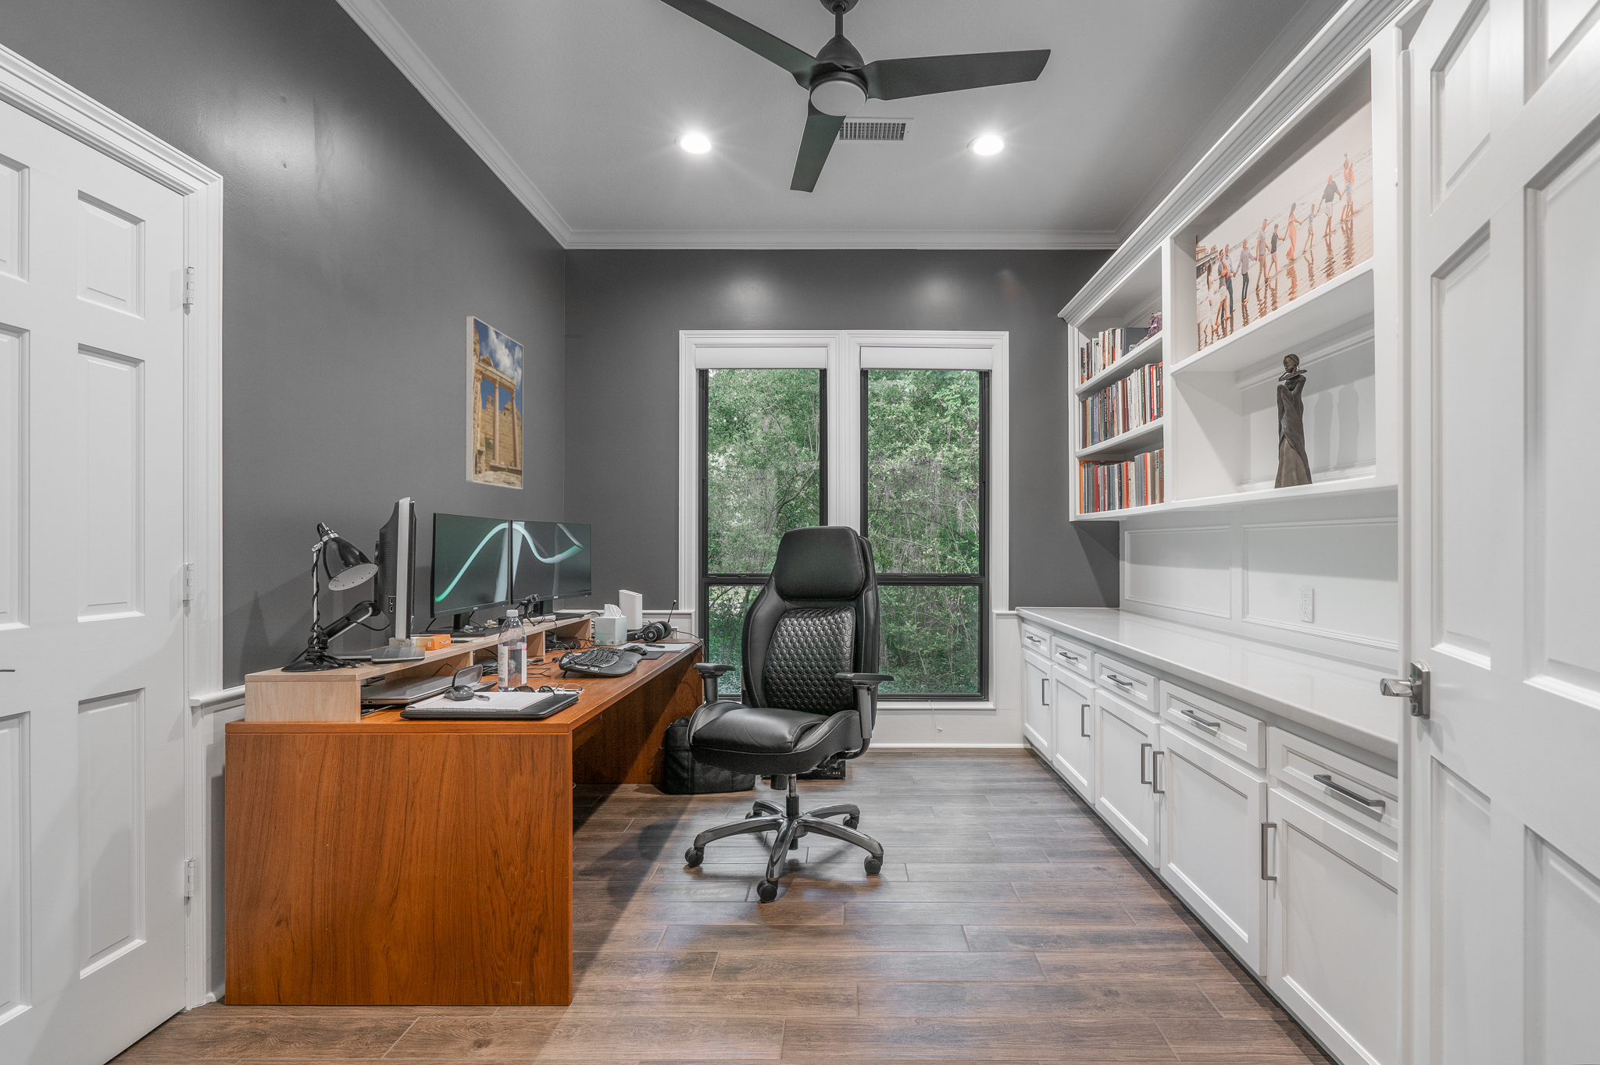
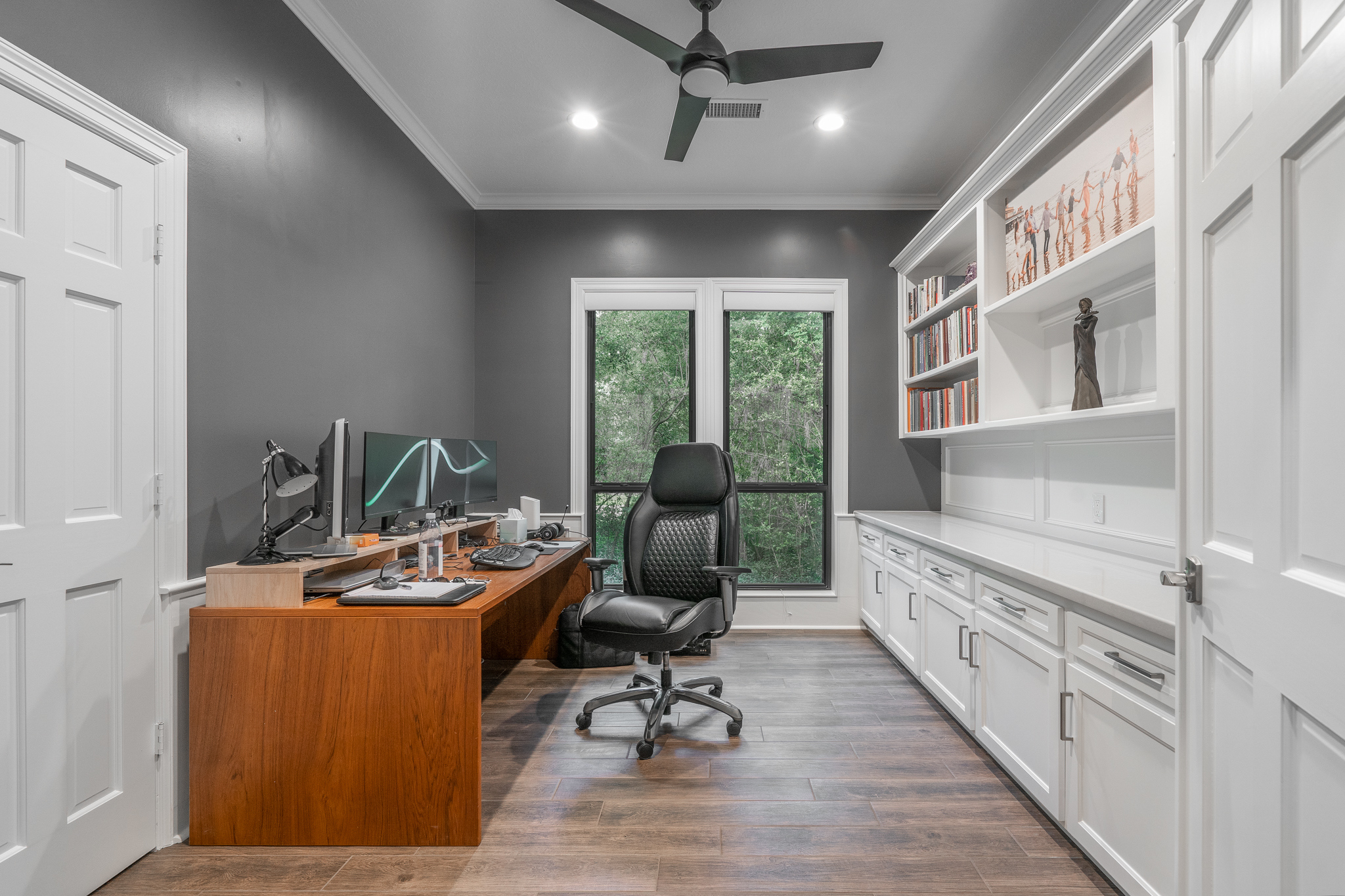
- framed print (496, 408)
